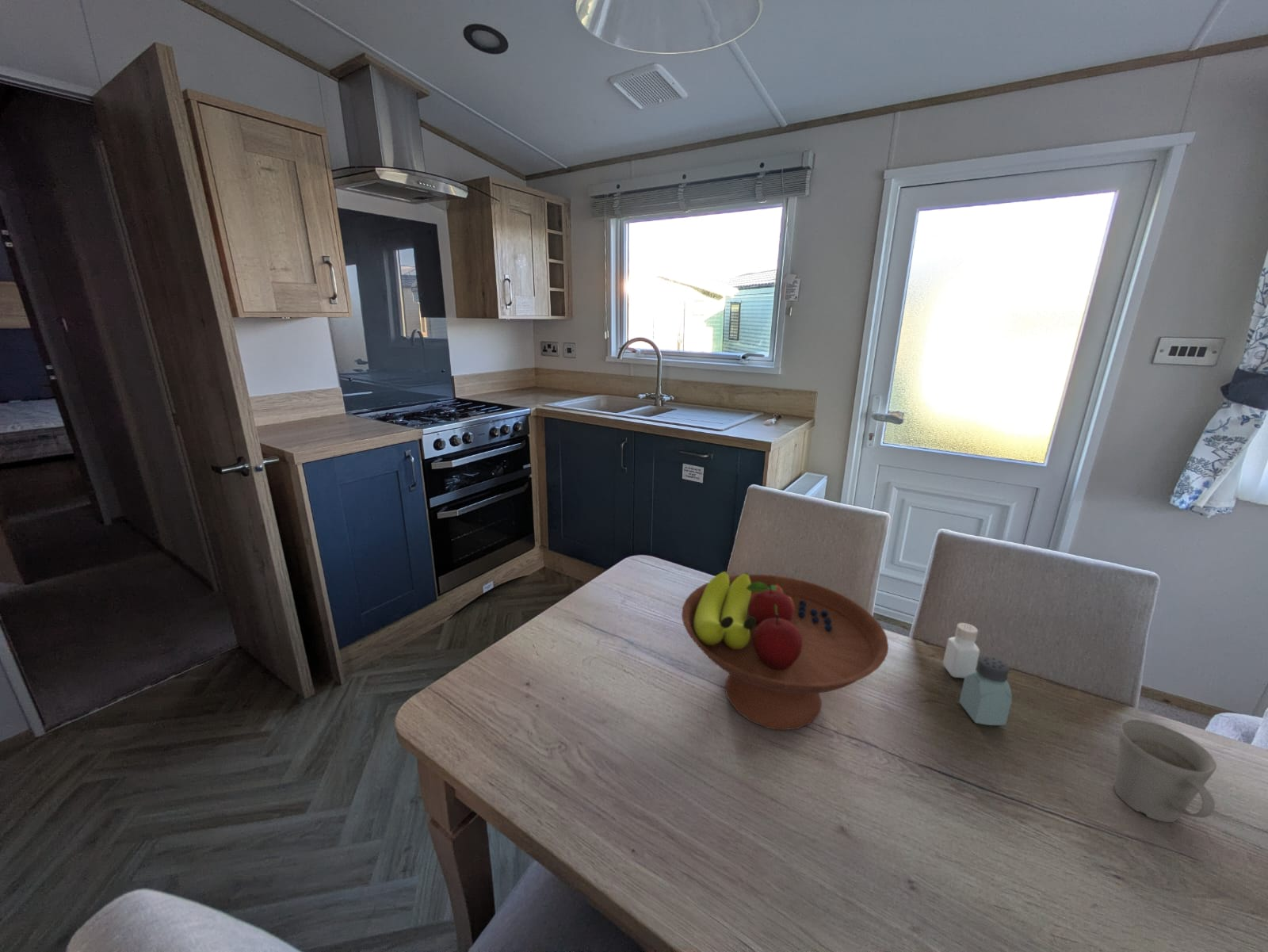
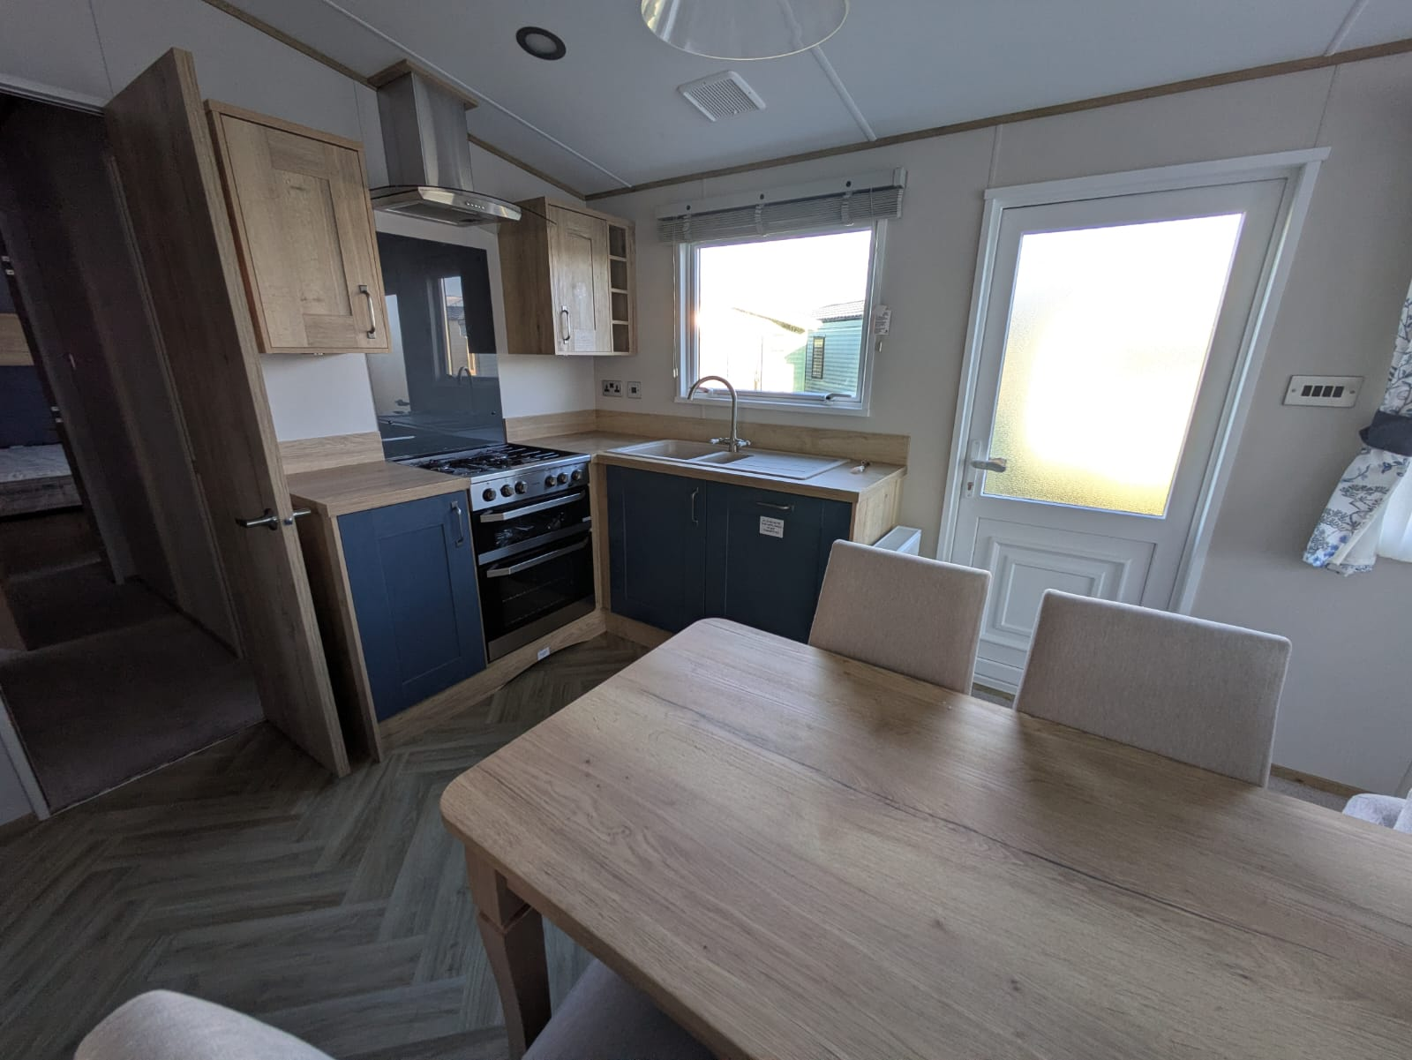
- fruit bowl (777, 644)
- pepper shaker (962, 650)
- mug (1164, 782)
- saltshaker (987, 689)
